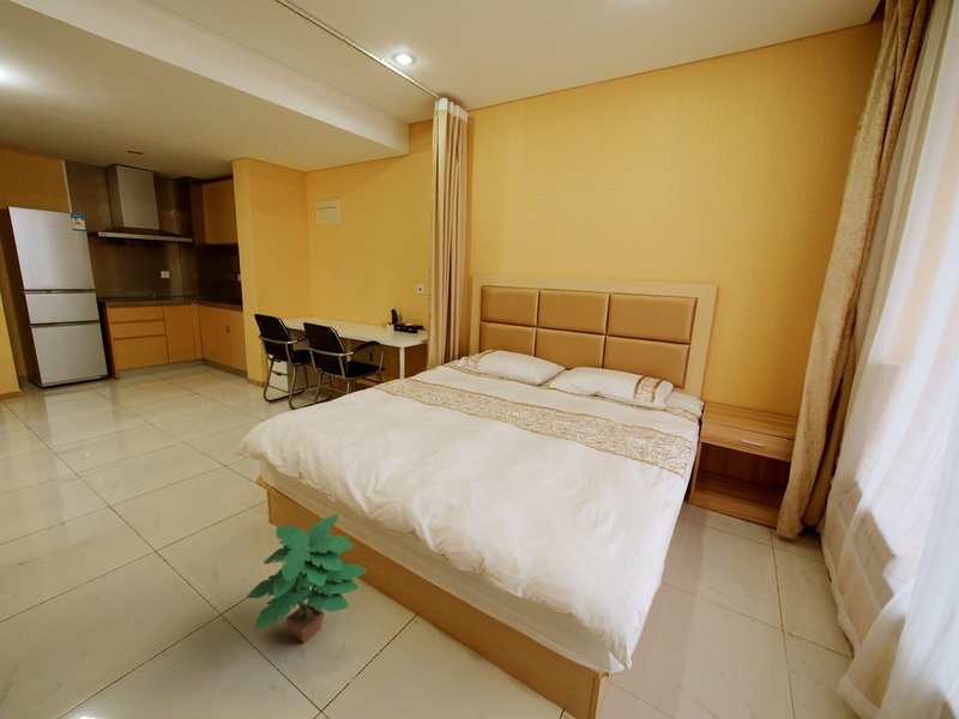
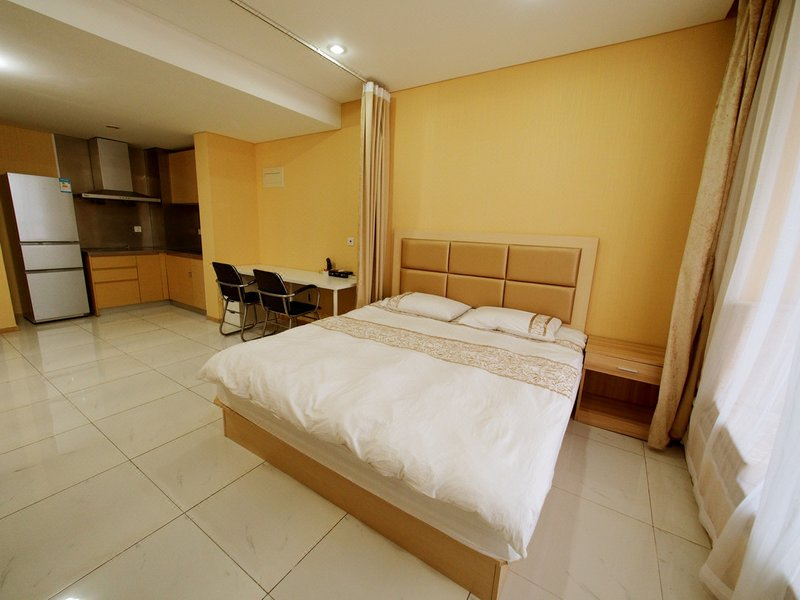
- potted plant (310, 582)
